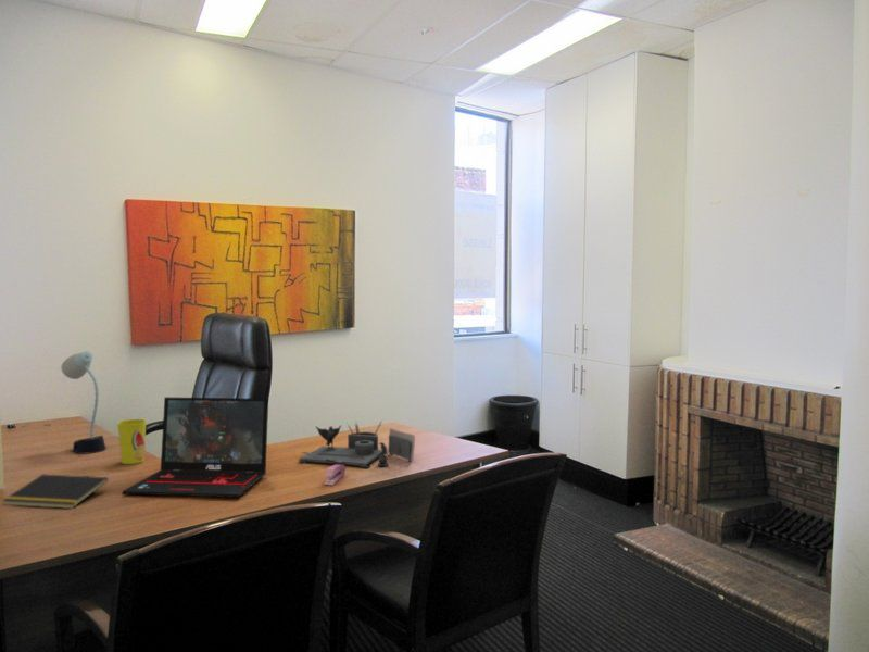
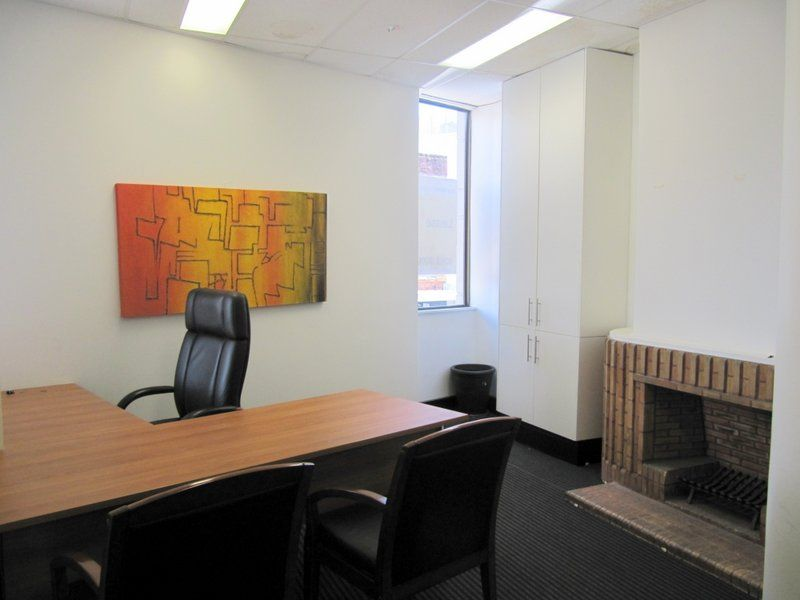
- notepad (56, 490)
- desk lamp (95, 400)
- stapler (335, 472)
- desk organizer (360, 440)
- laptop (199, 443)
- cup (131, 441)
